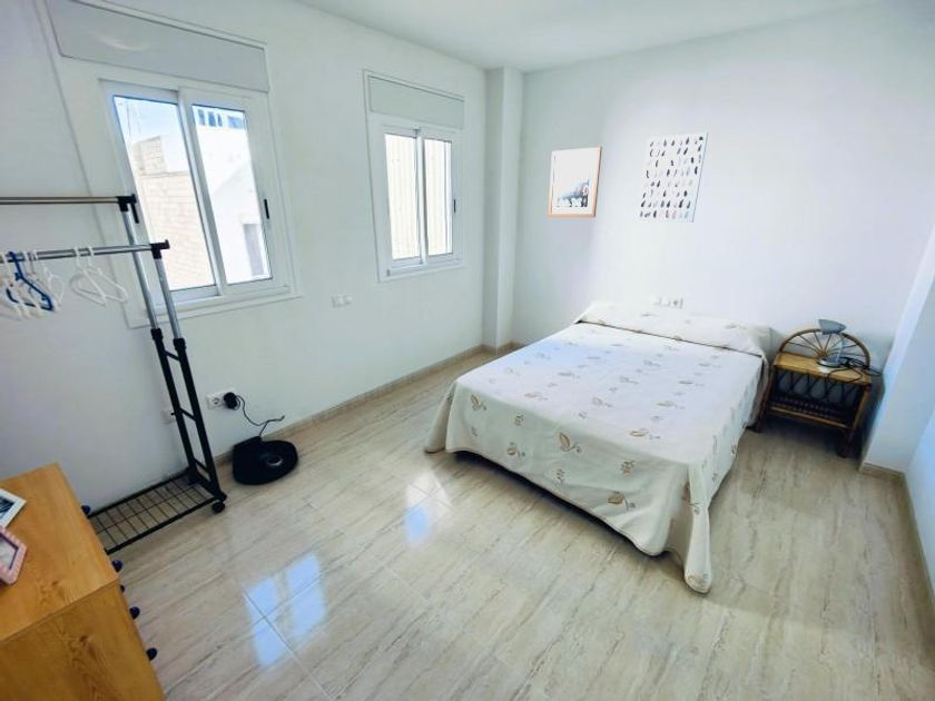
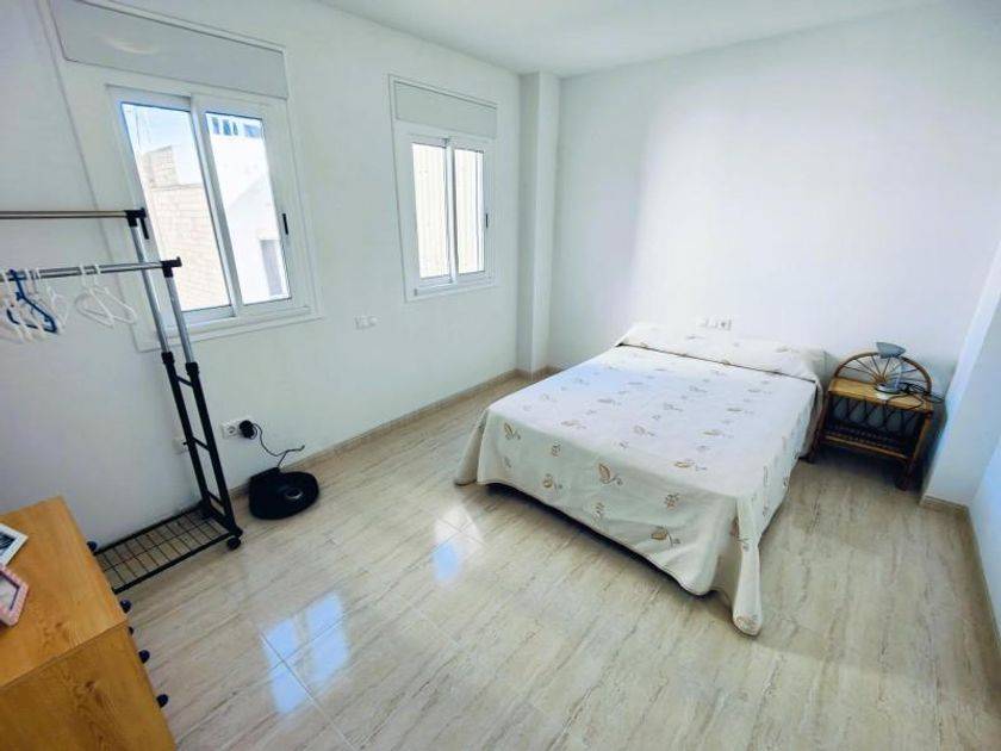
- wall art (573, 184)
- wall art (670, 180)
